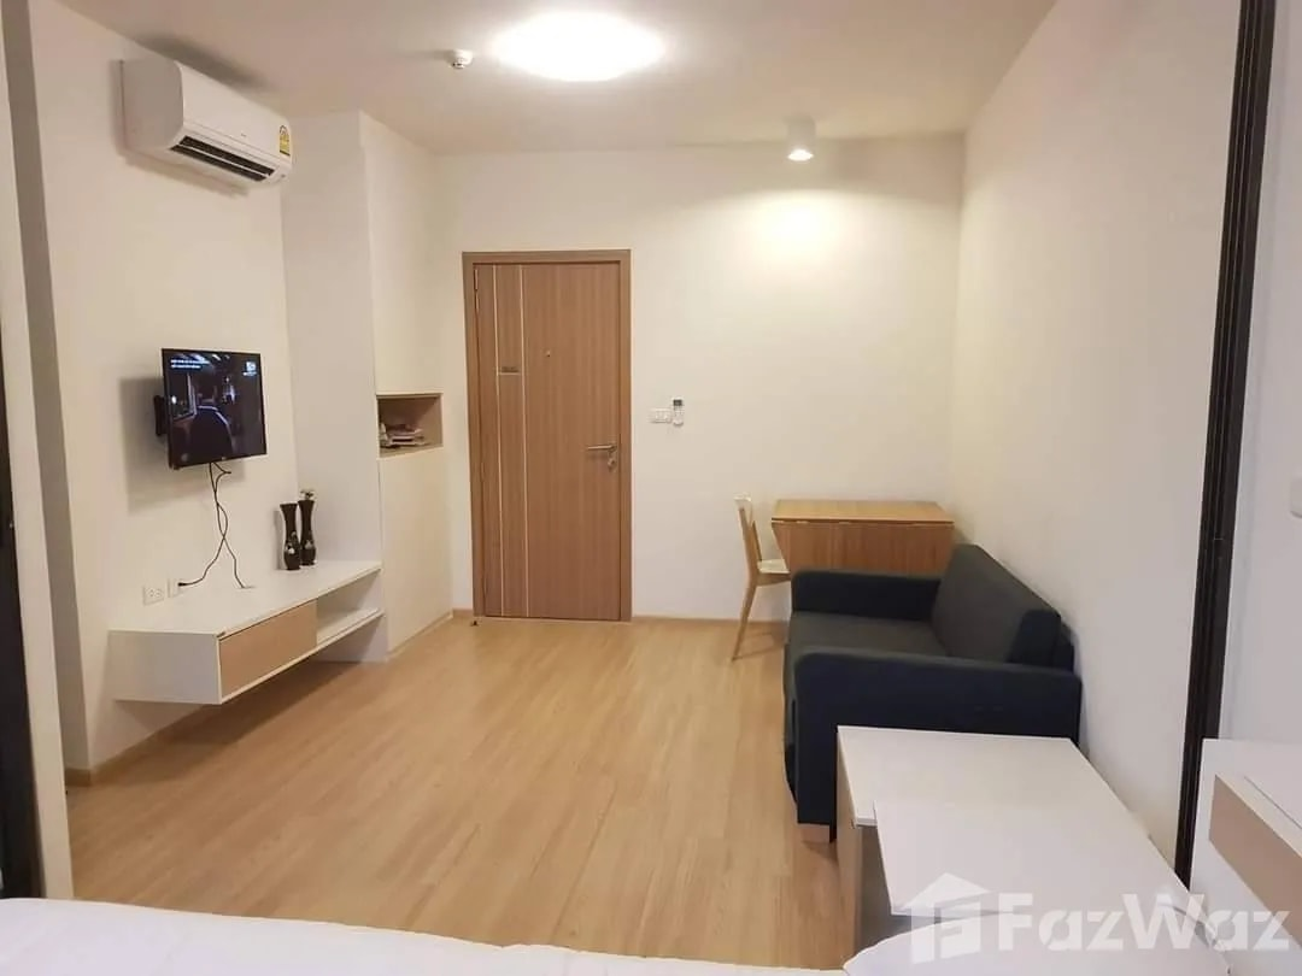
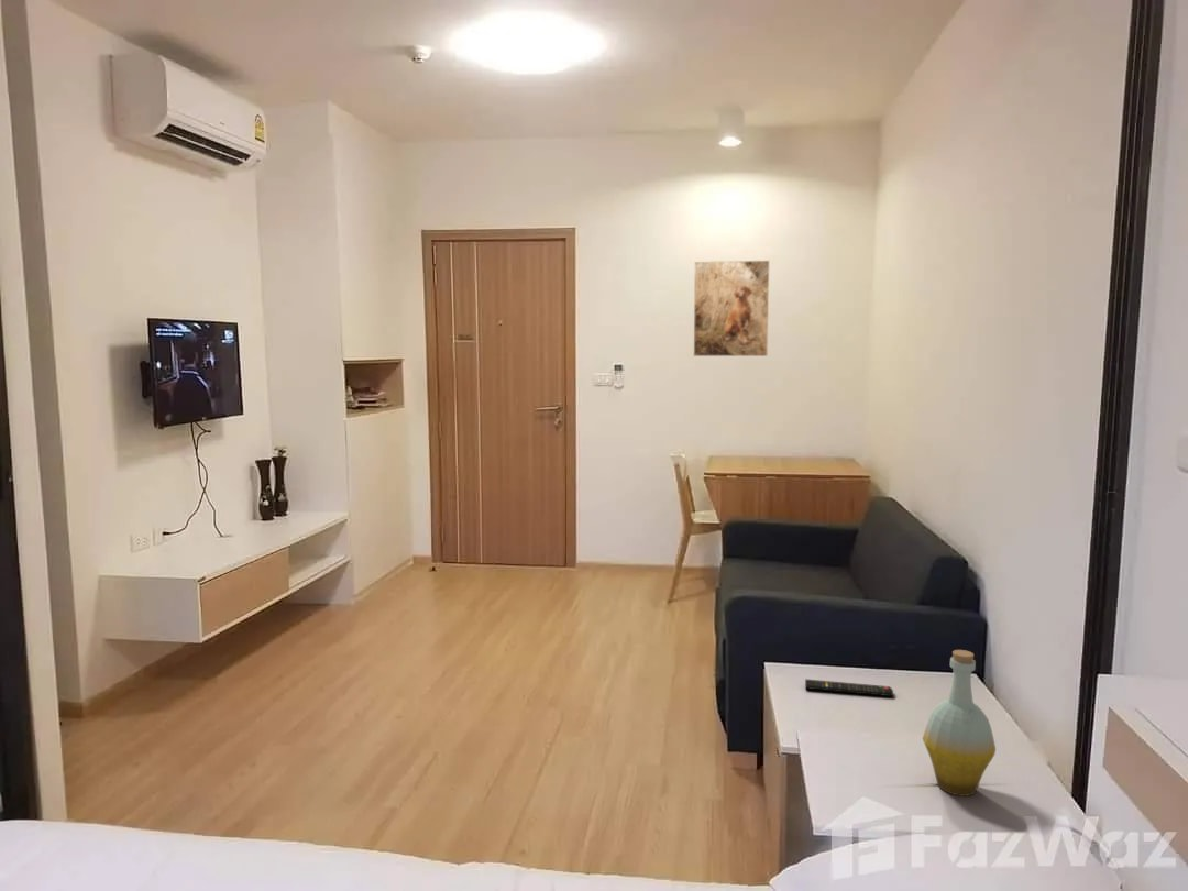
+ bottle (959, 721)
+ remote control (848, 689)
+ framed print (730, 308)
